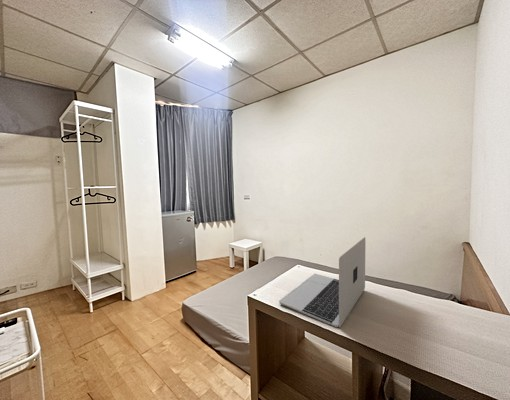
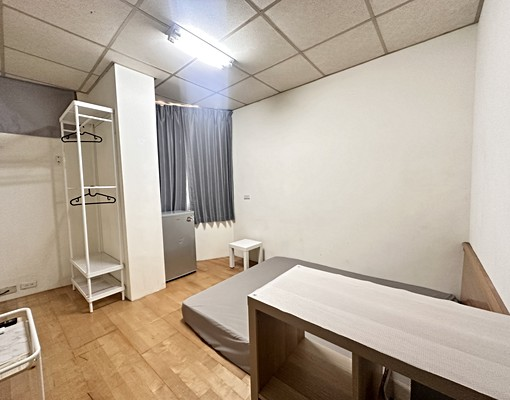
- laptop (322, 275)
